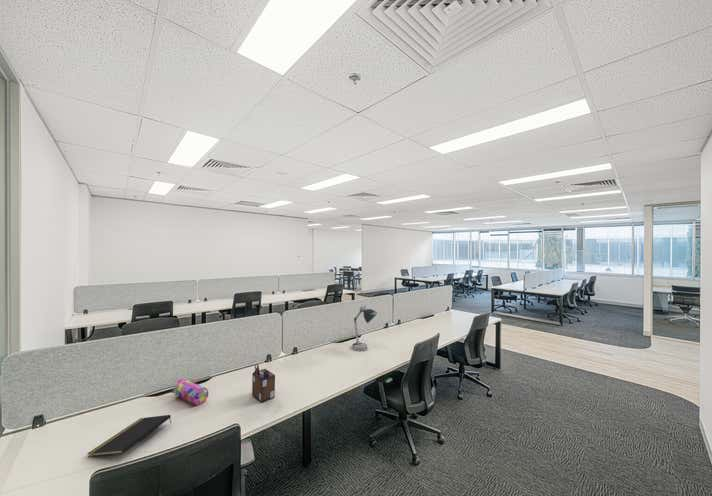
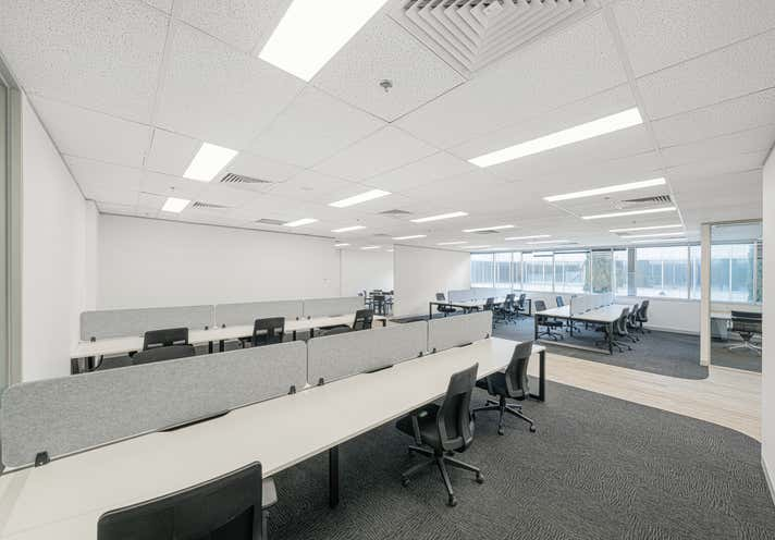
- desk organizer (263, 380)
- desk lamp (367, 322)
- pencil case (190, 391)
- notepad (132, 434)
